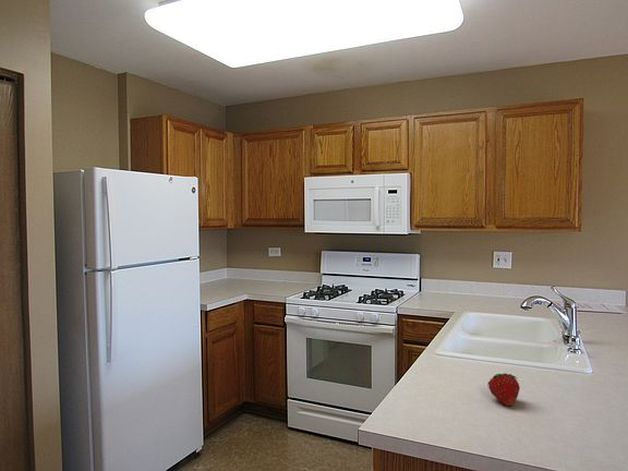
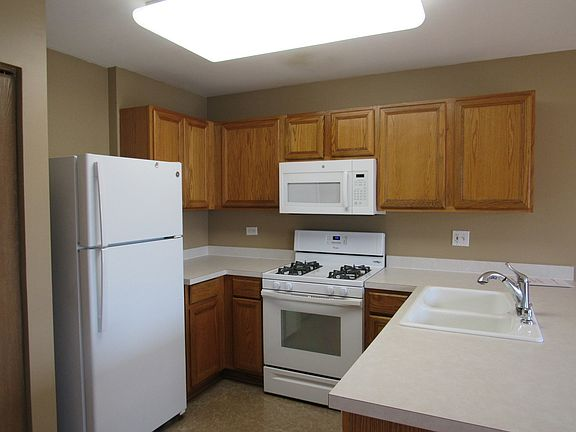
- fruit (503, 386)
